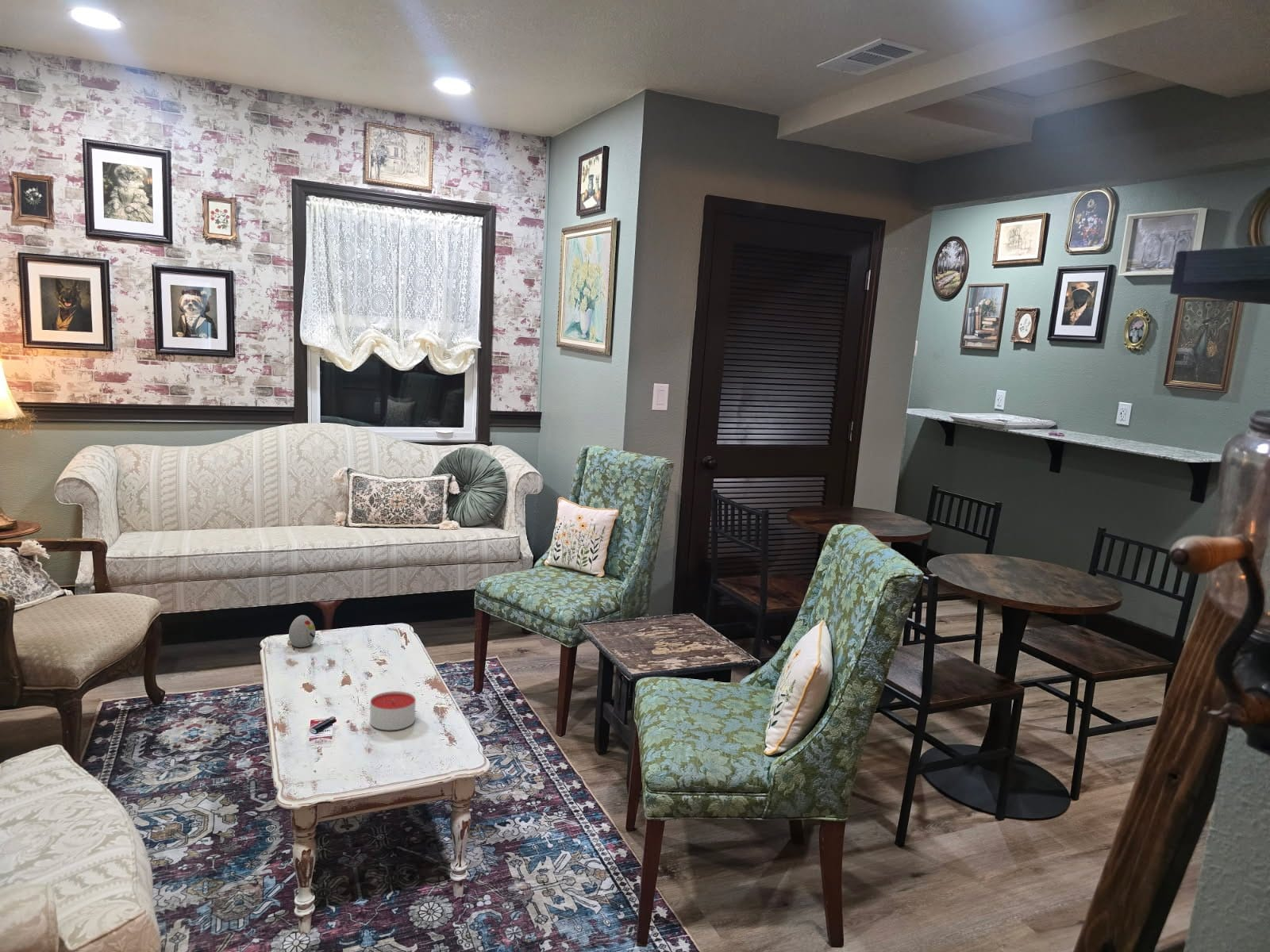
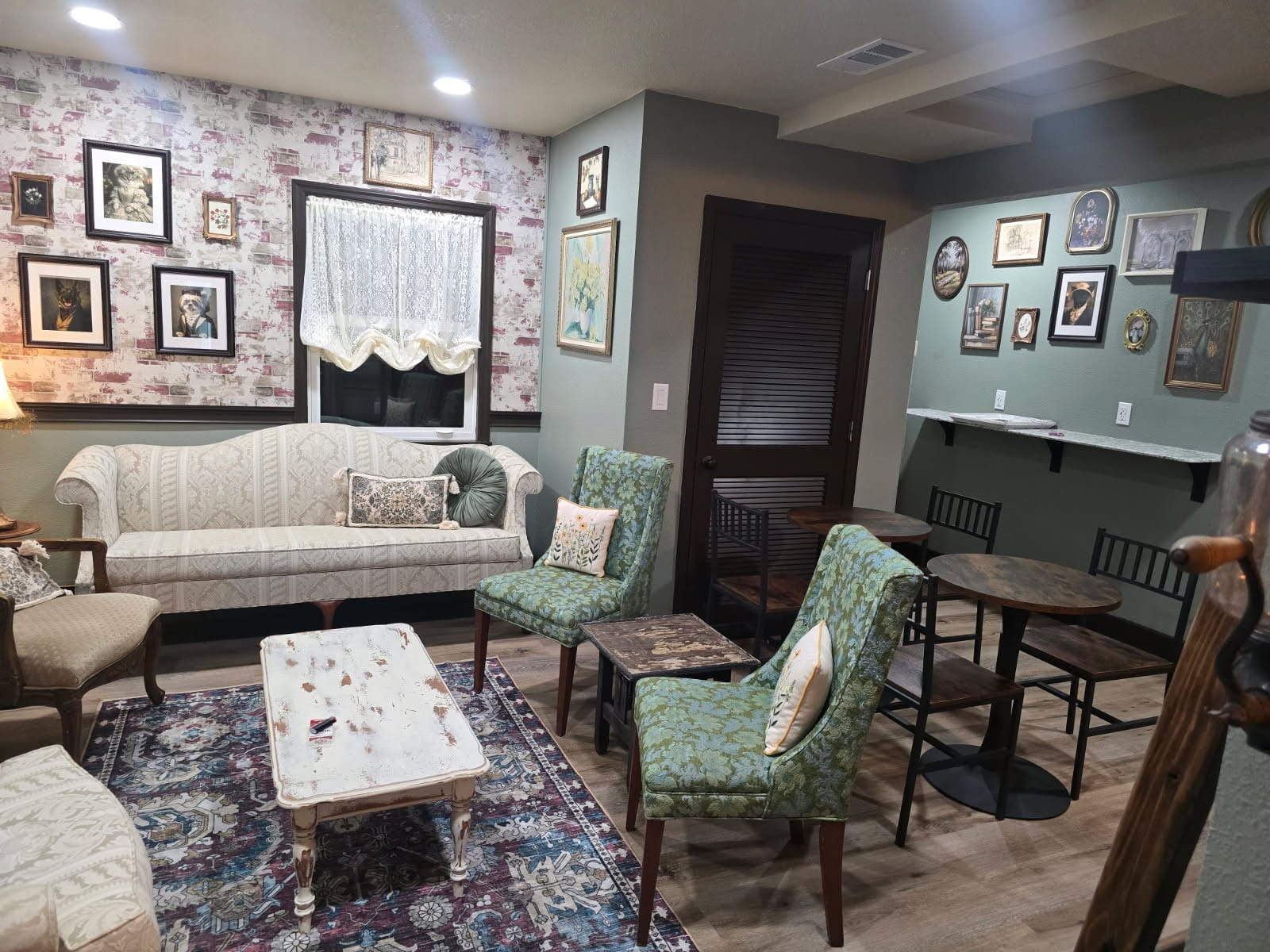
- decorative egg (302, 630)
- candle (392, 709)
